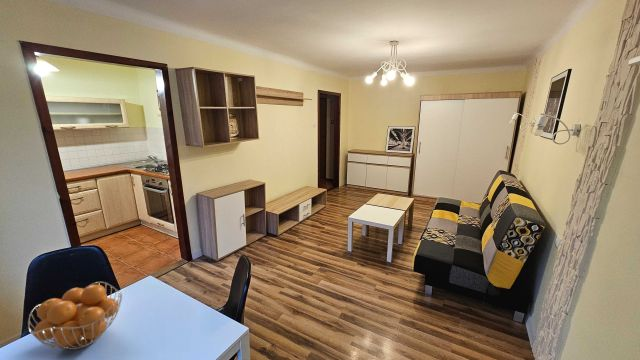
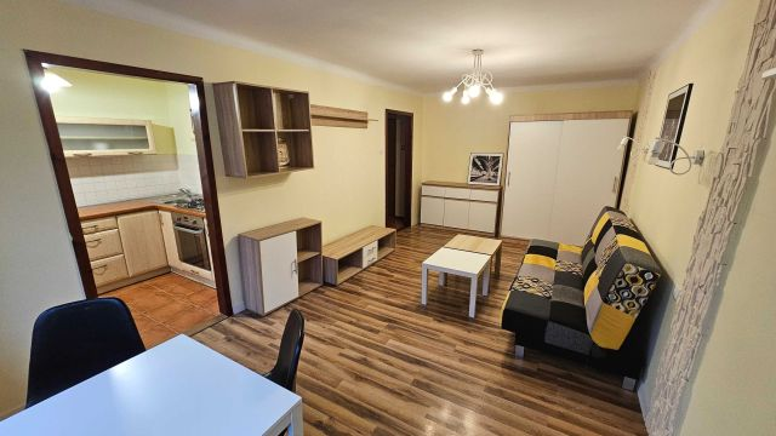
- fruit basket (80, 315)
